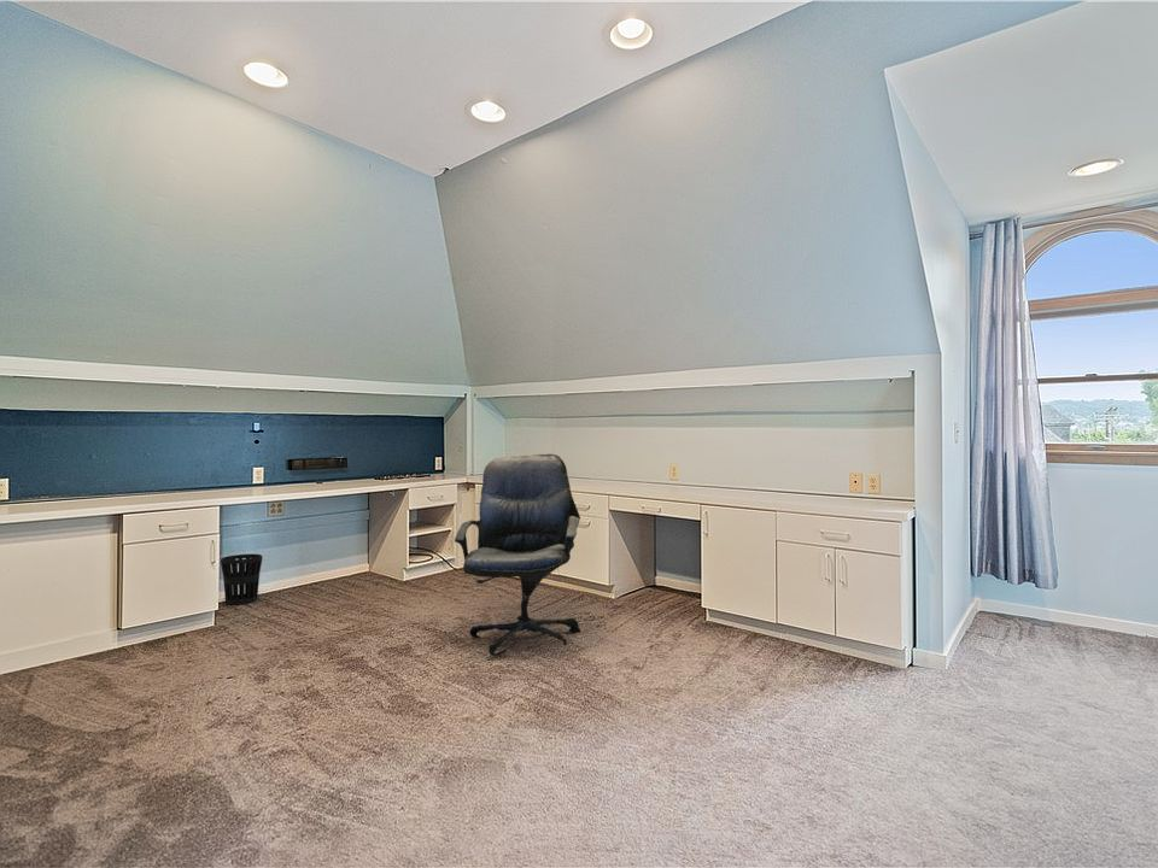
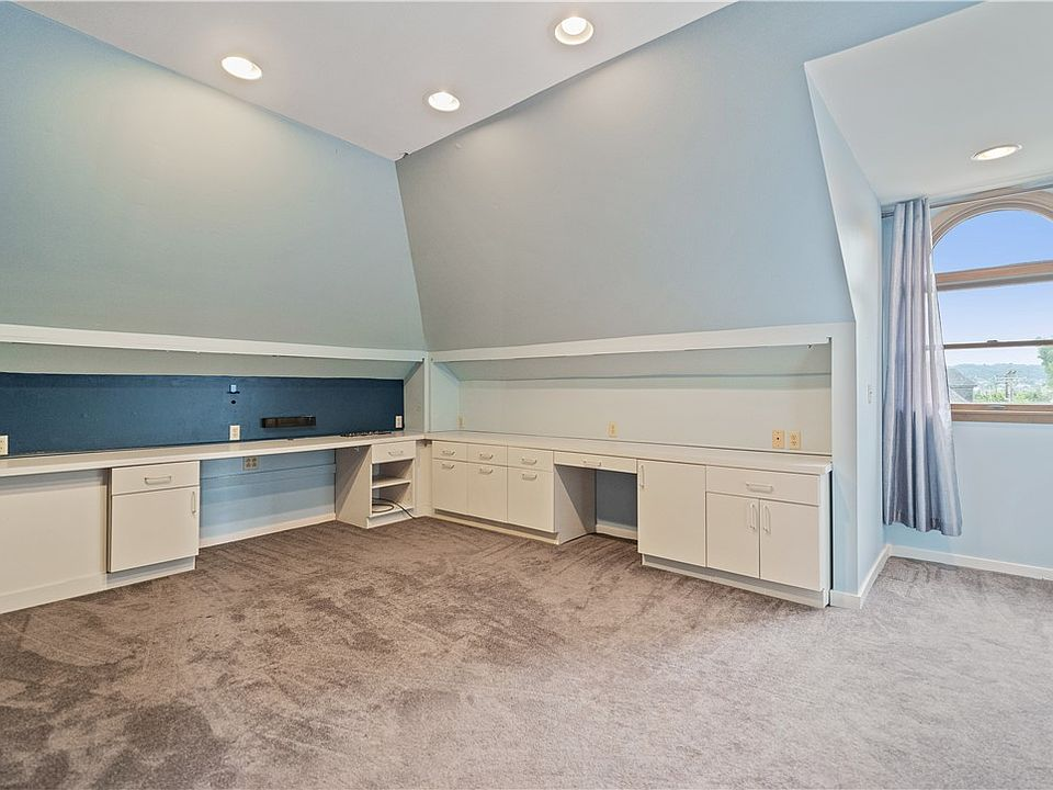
- office chair (519, 546)
- wastebasket (241, 579)
